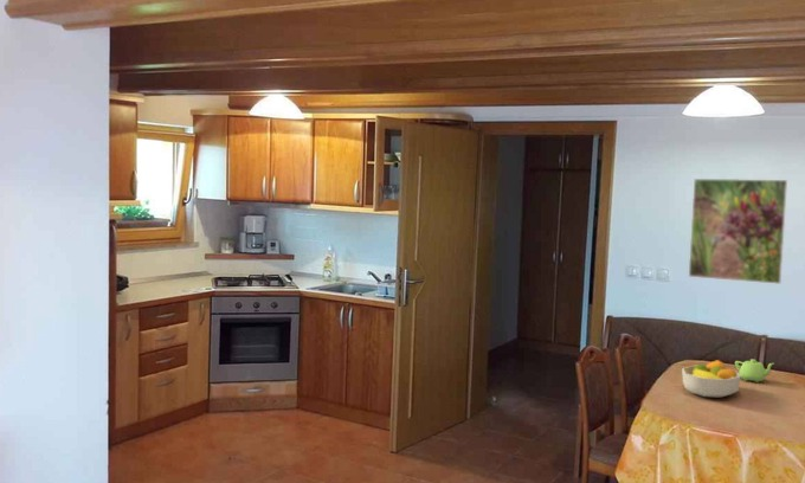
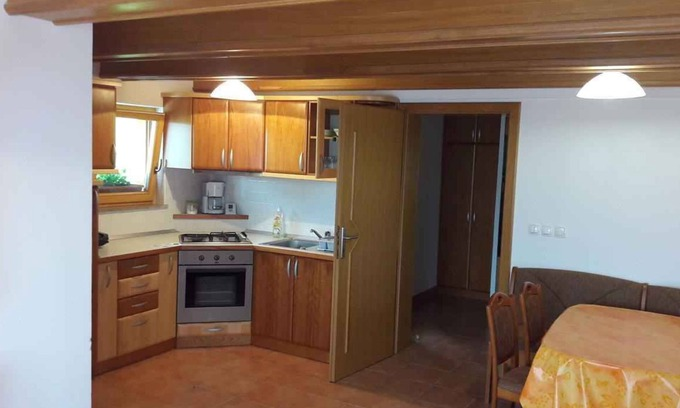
- fruit bowl (710, 376)
- teapot (754, 369)
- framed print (736, 230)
